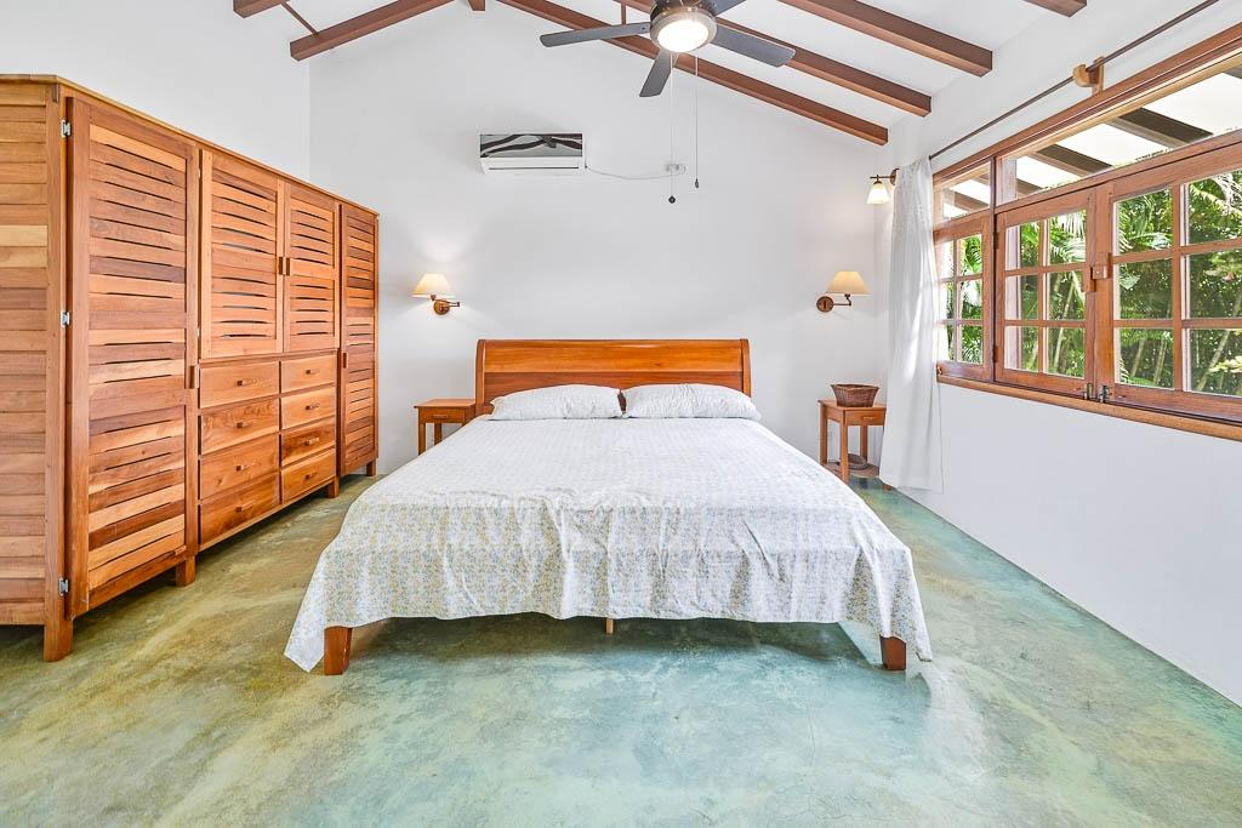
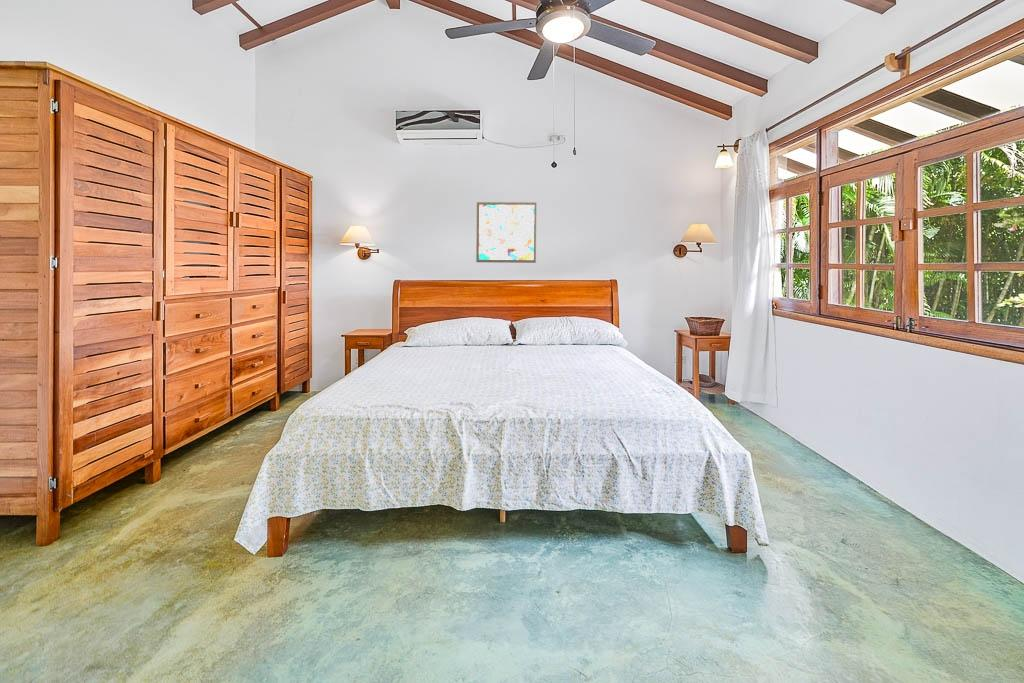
+ wall art (506, 232)
